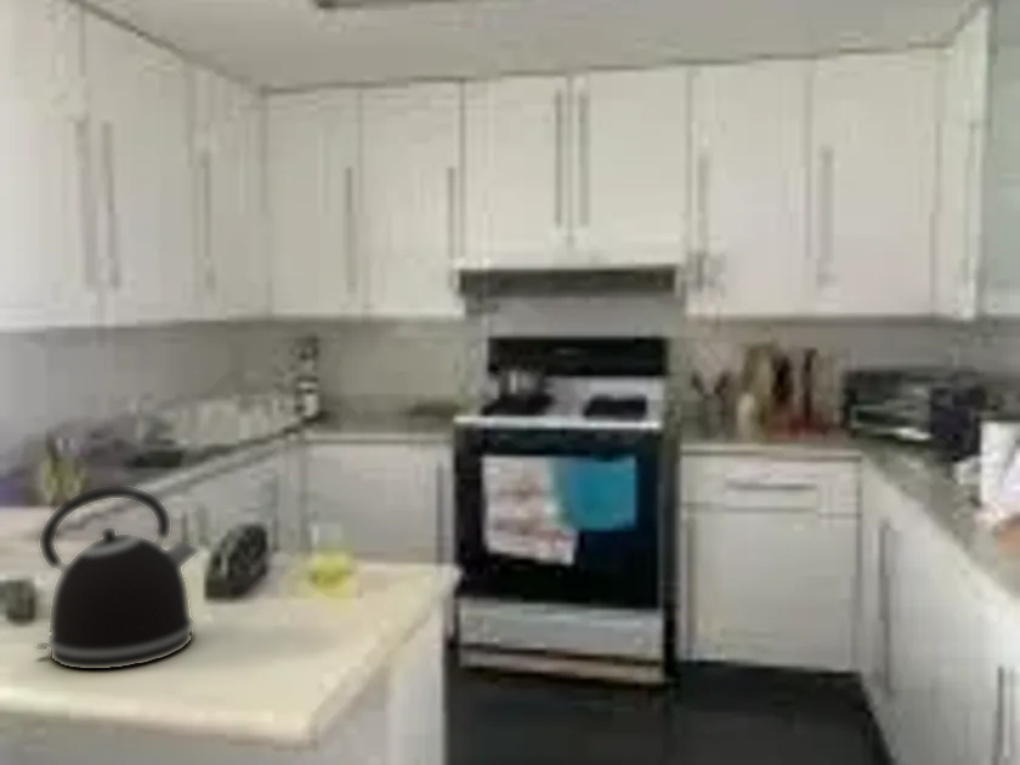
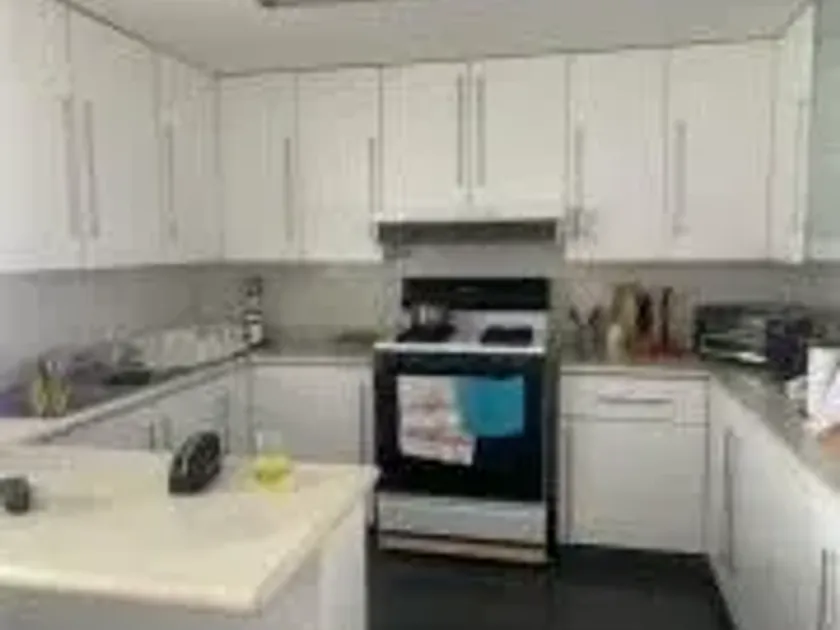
- kettle (119, 566)
